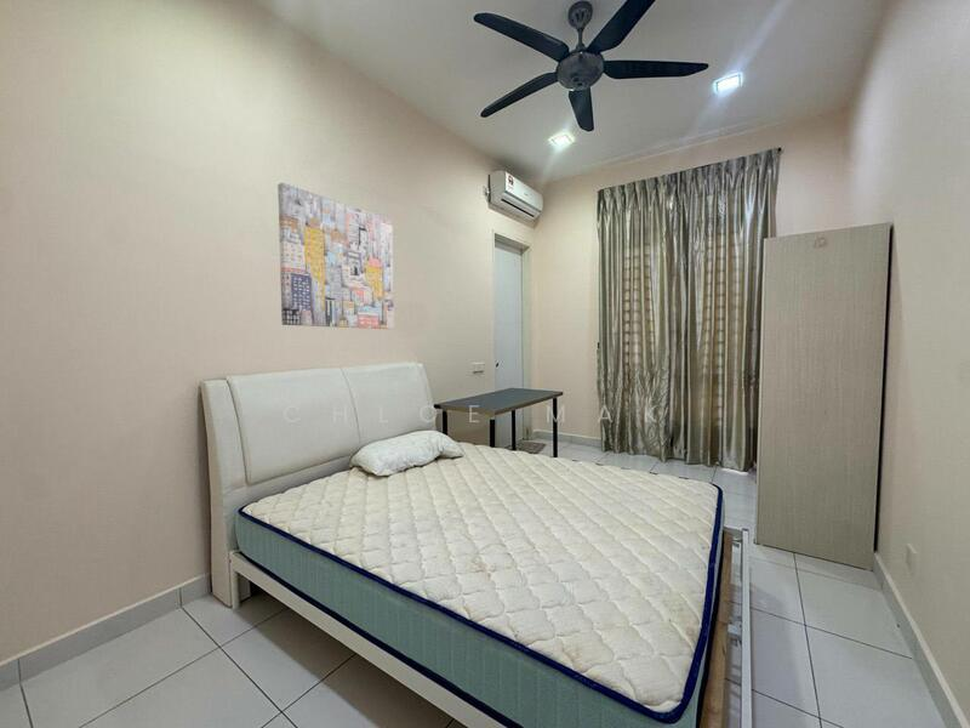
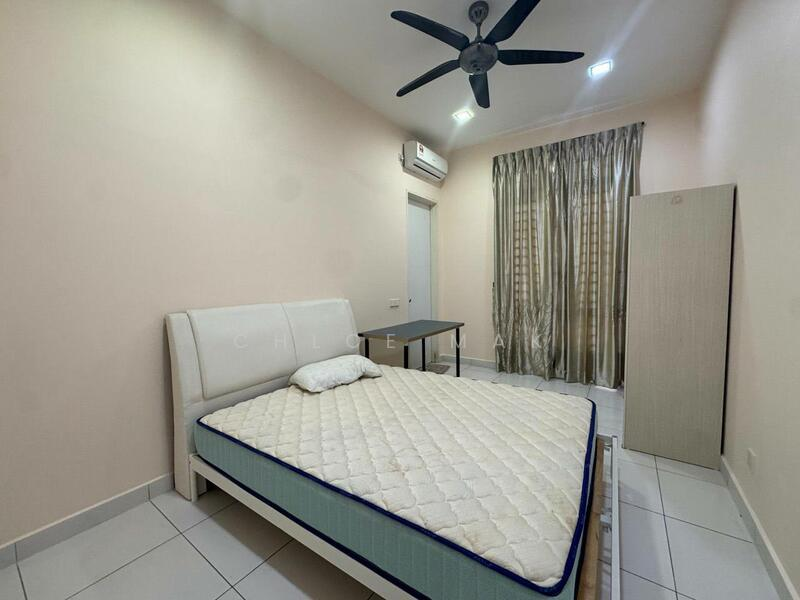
- wall art (343, 266)
